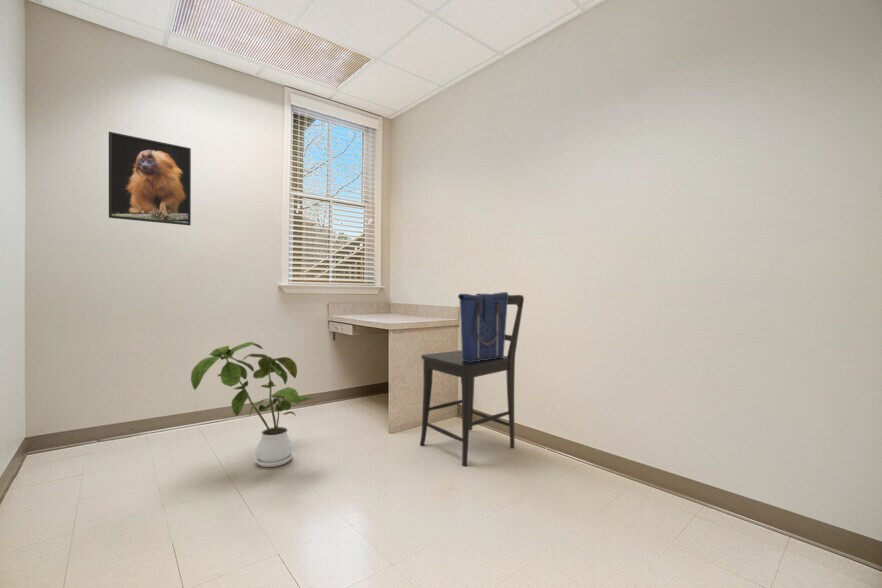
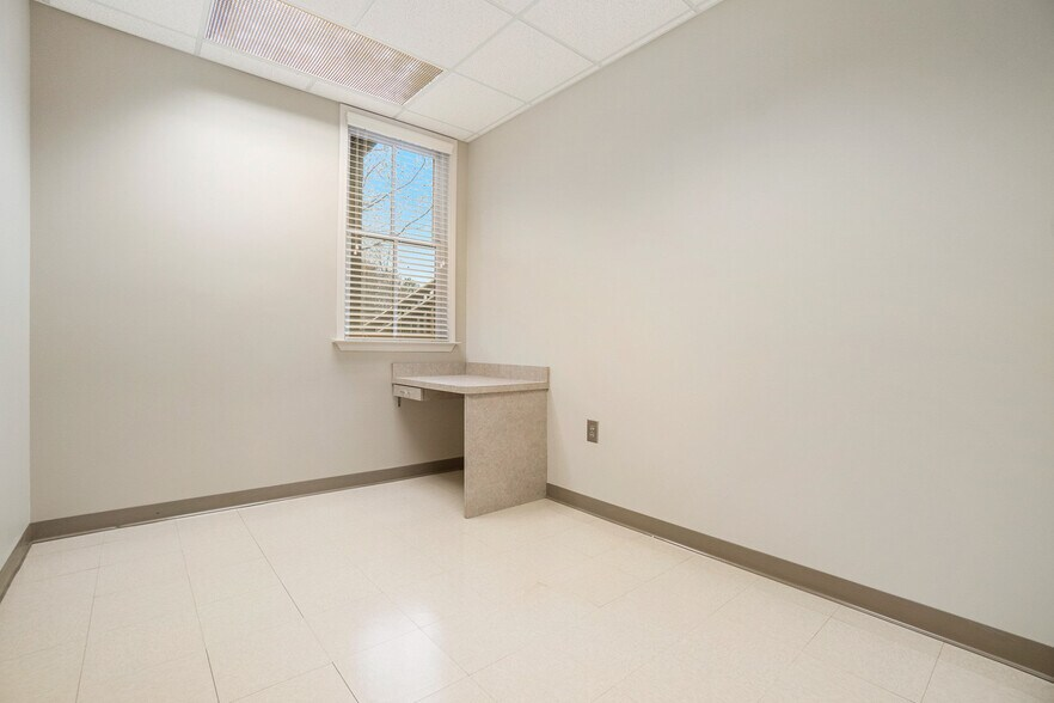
- house plant (253, 404)
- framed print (151, 181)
- tote bag (484, 325)
- chair (472, 369)
